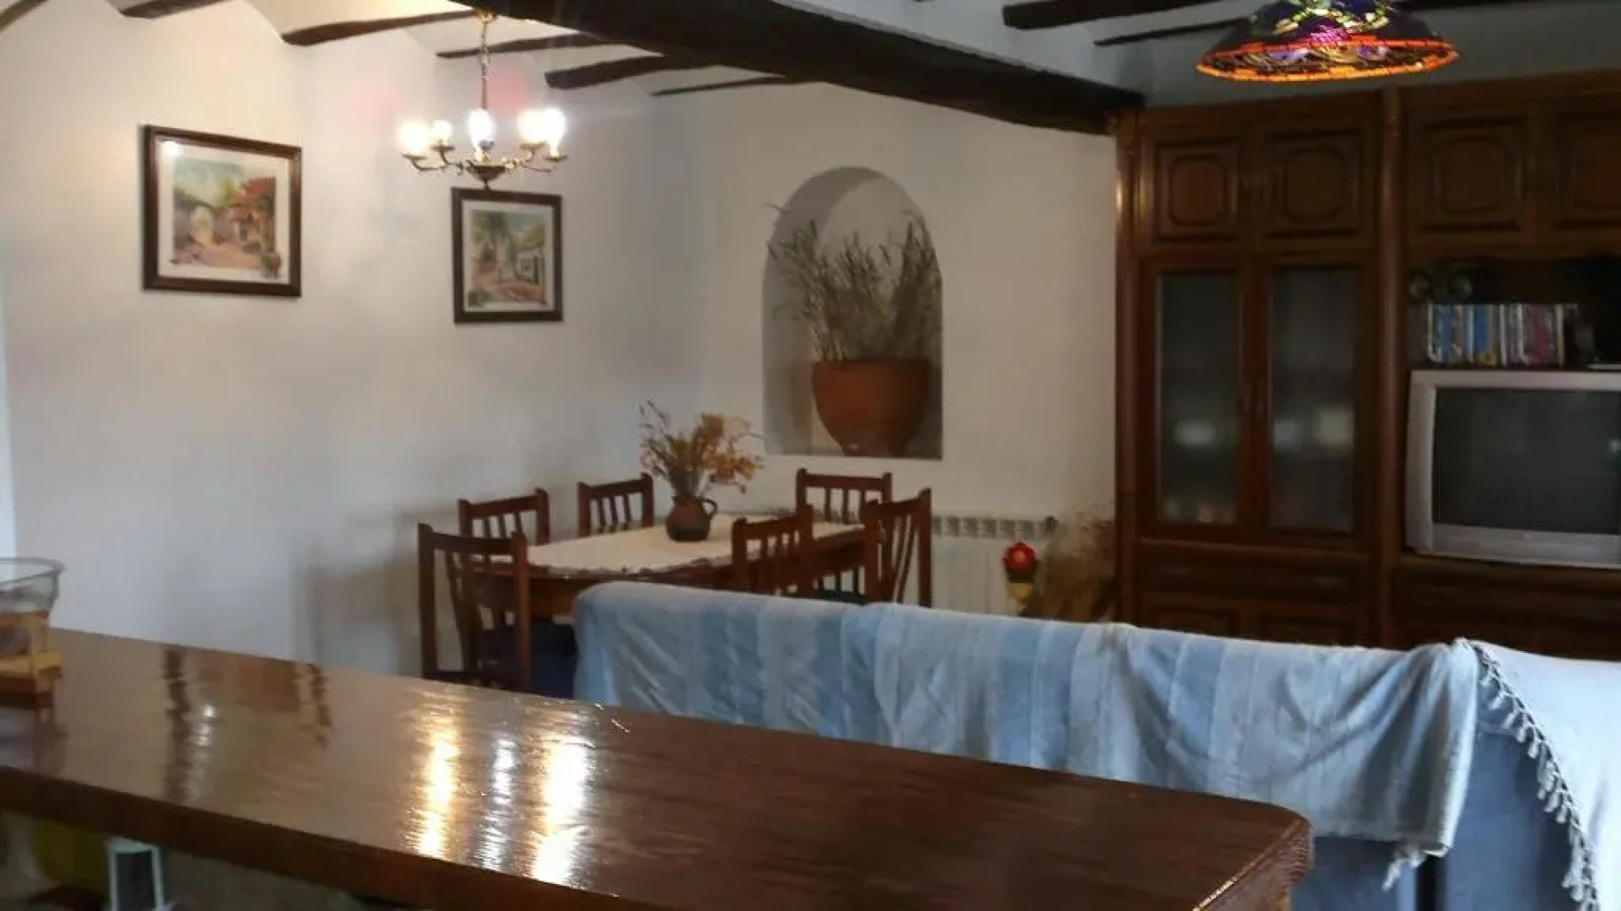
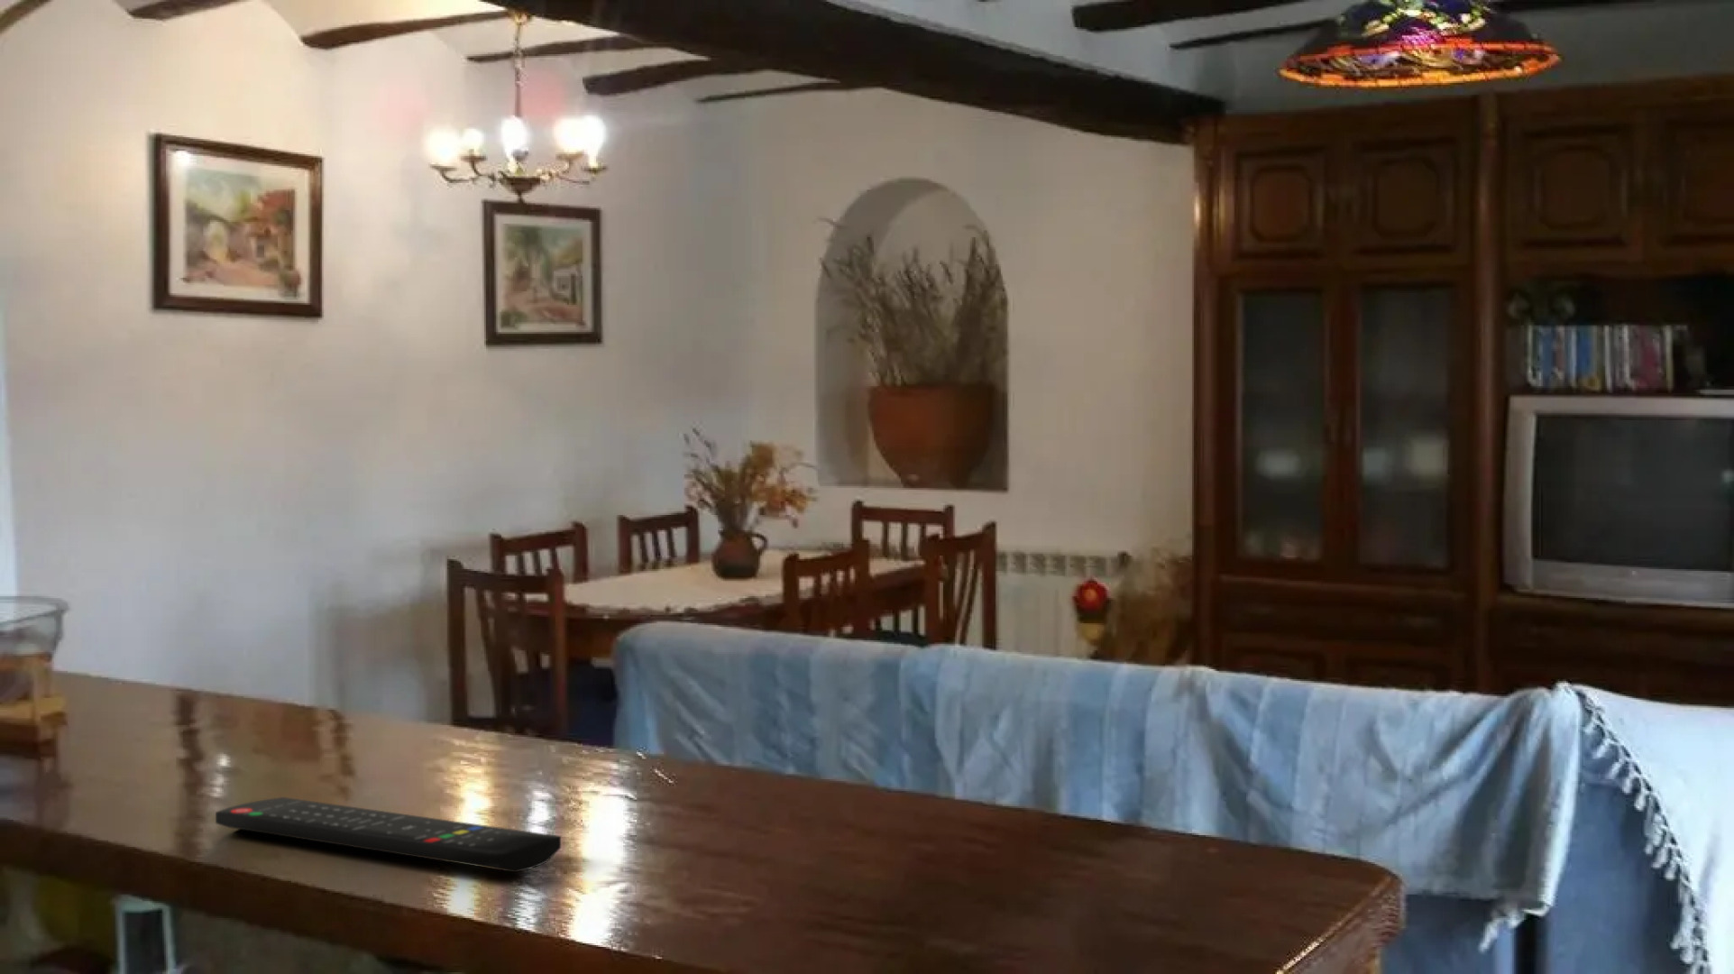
+ remote control (379, 835)
